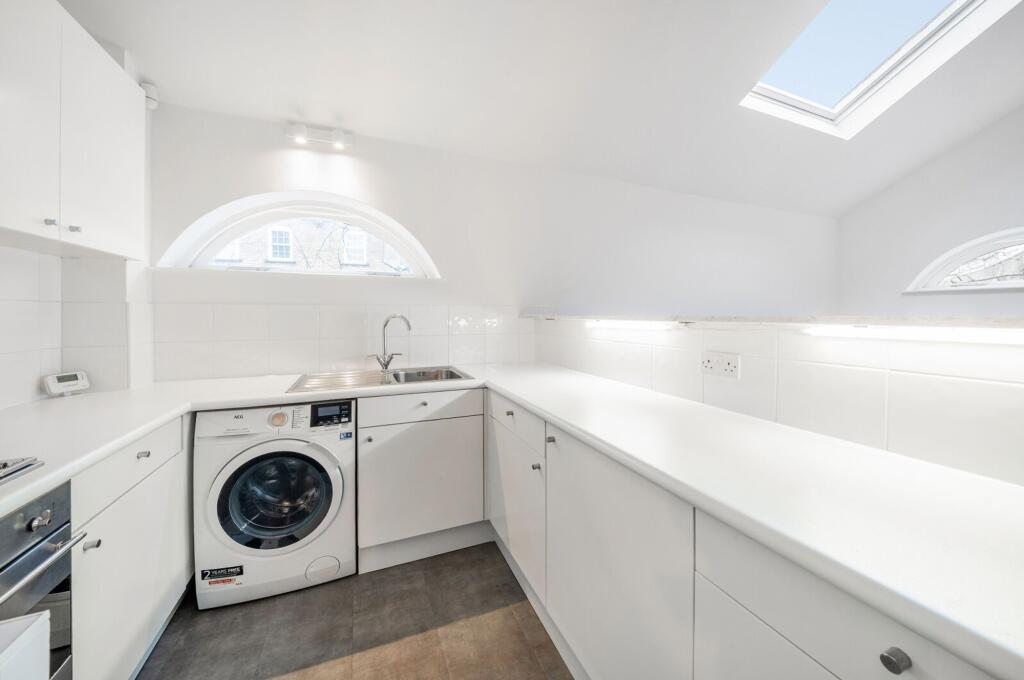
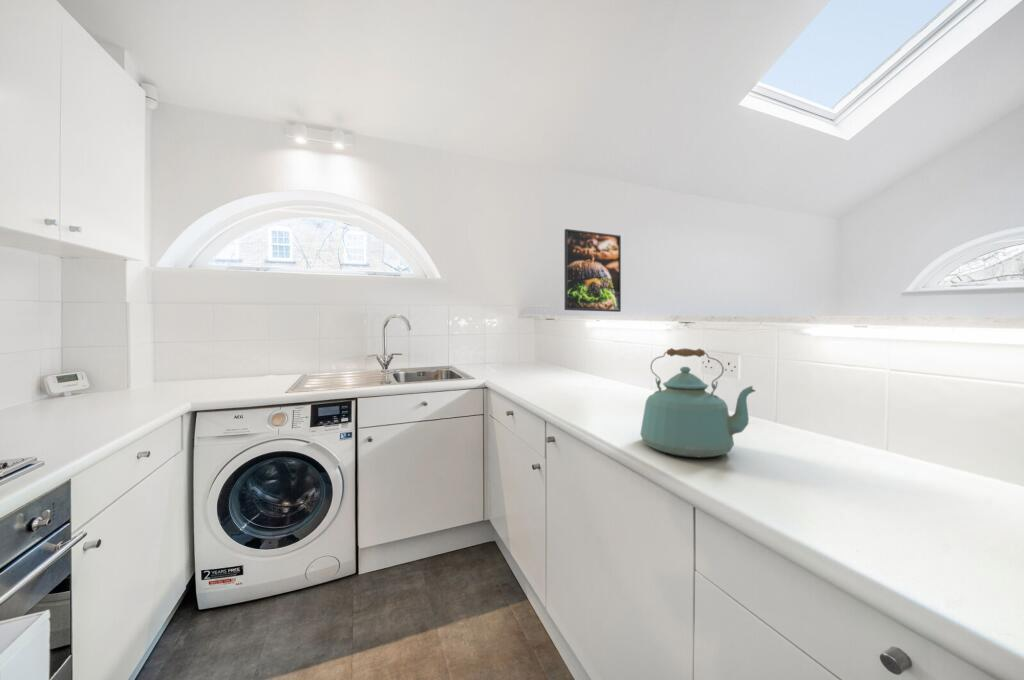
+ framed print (593, 271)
+ kettle (694, 398)
